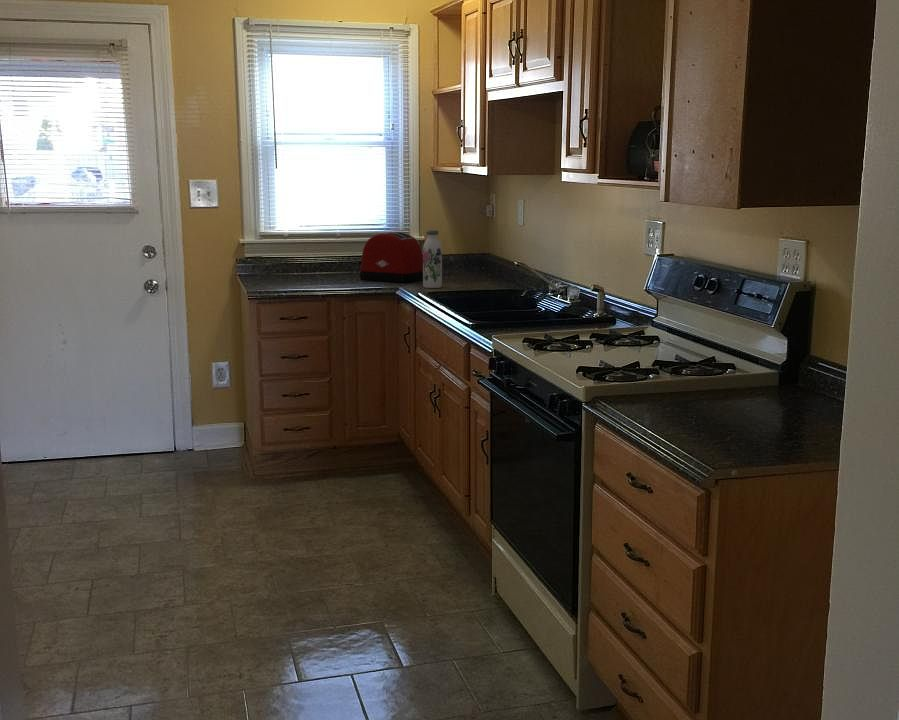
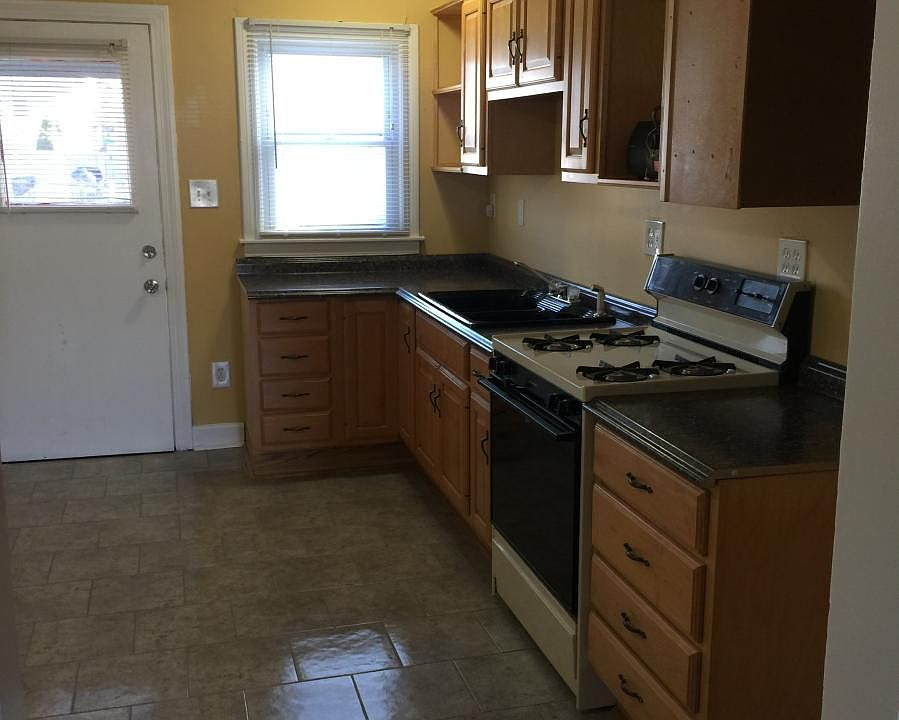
- toaster (392, 256)
- water bottle (432, 258)
